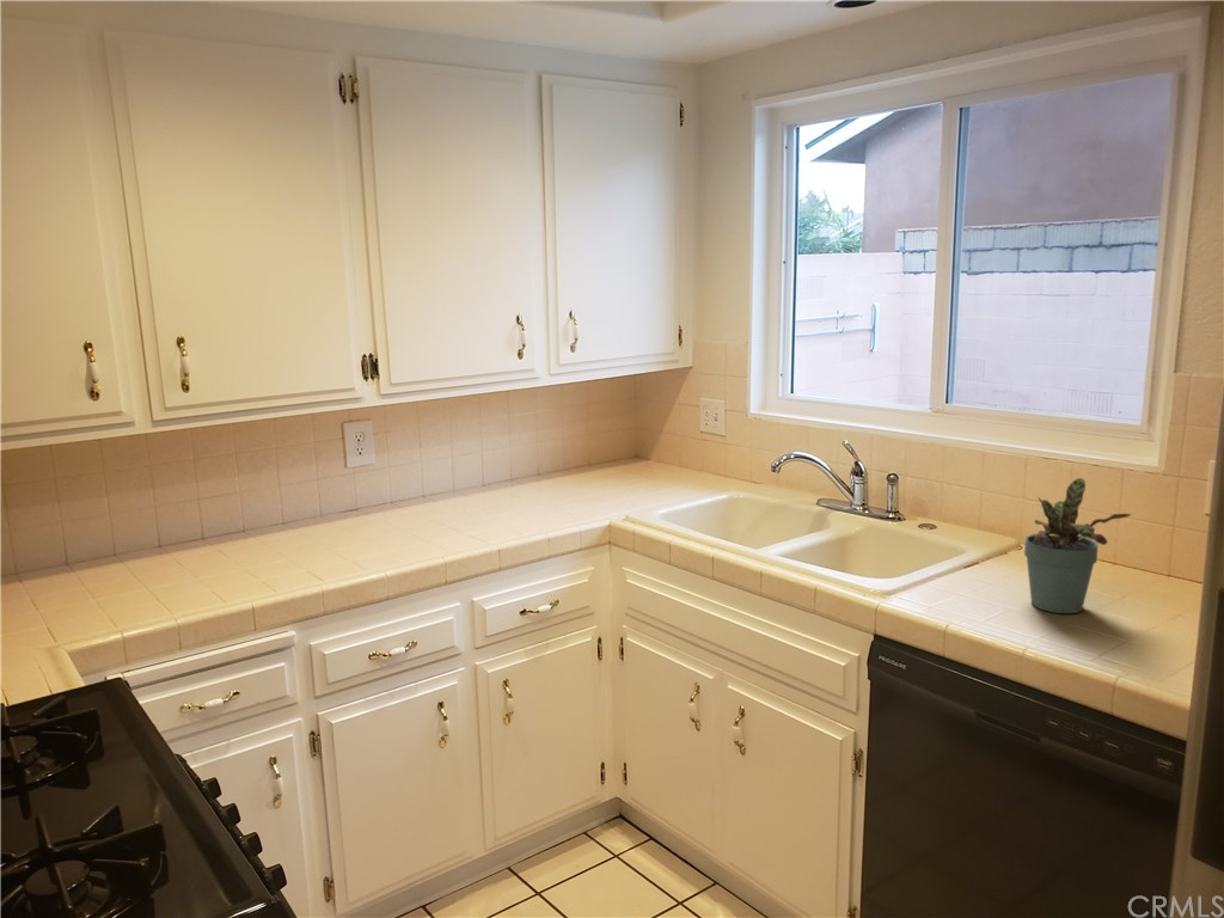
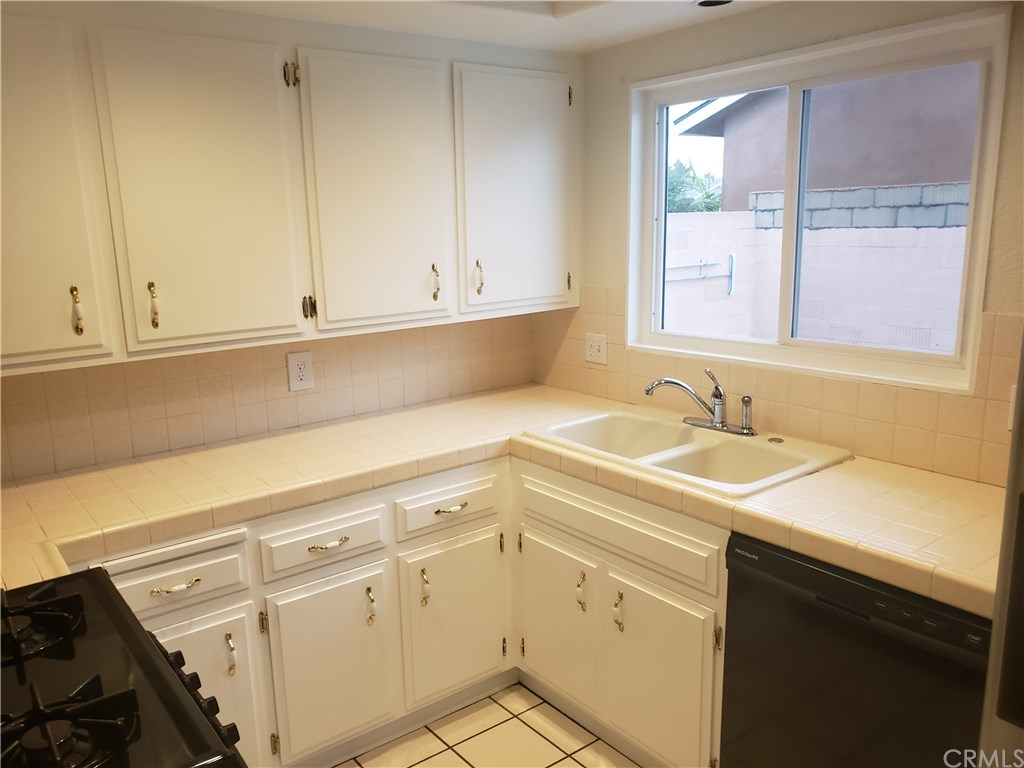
- potted plant (1073, 544)
